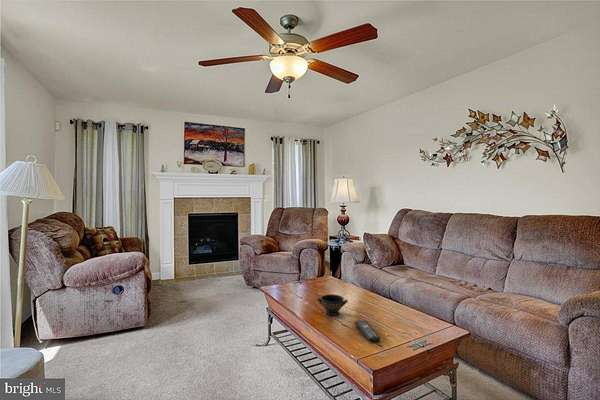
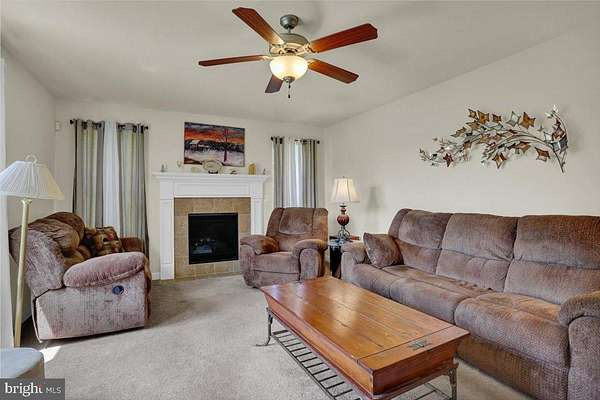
- remote control (366, 329)
- bowl (332, 305)
